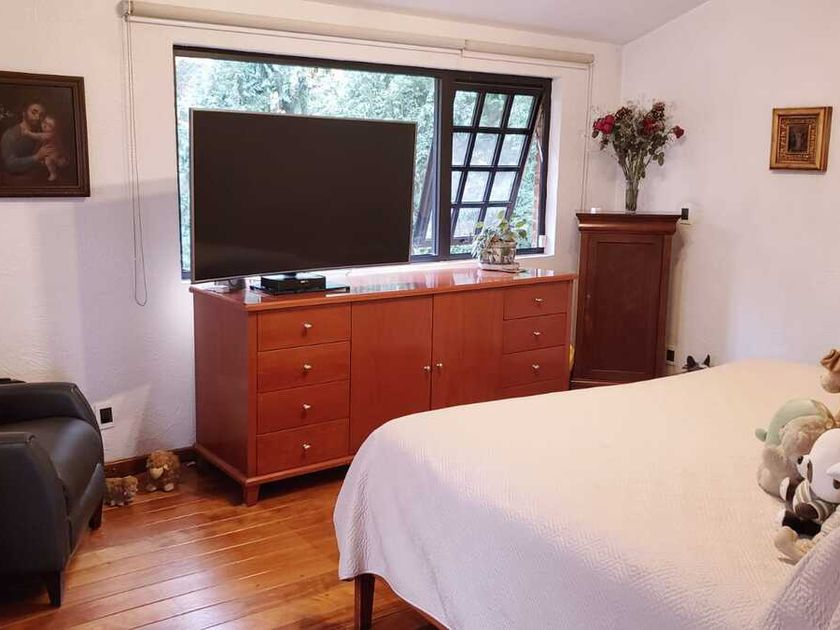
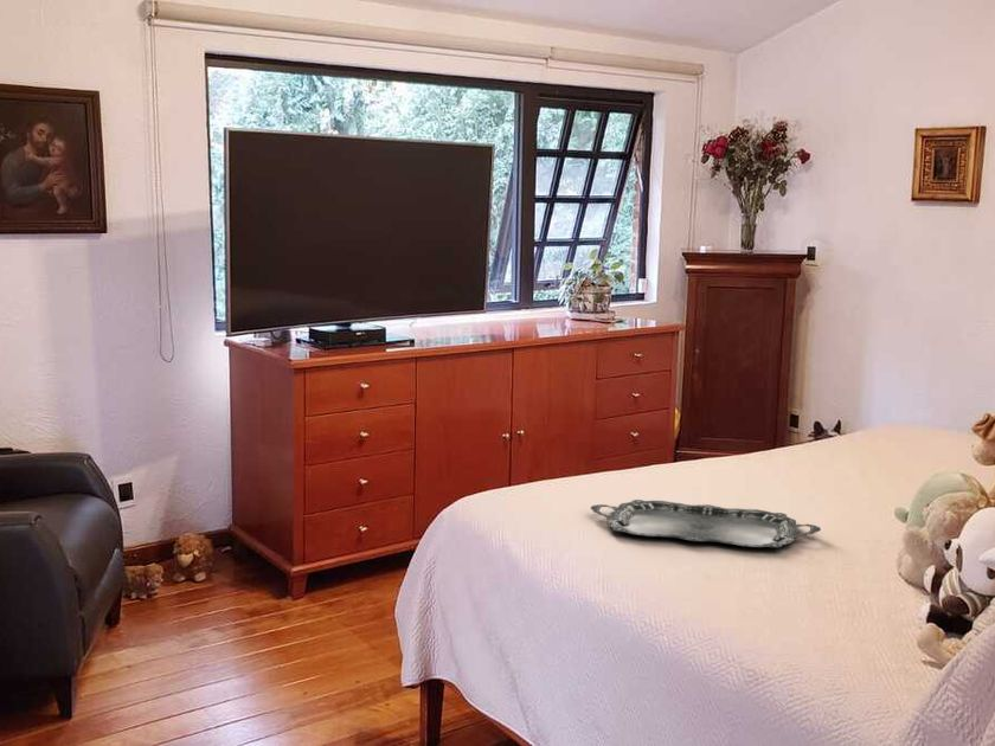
+ serving tray (701, 522)
